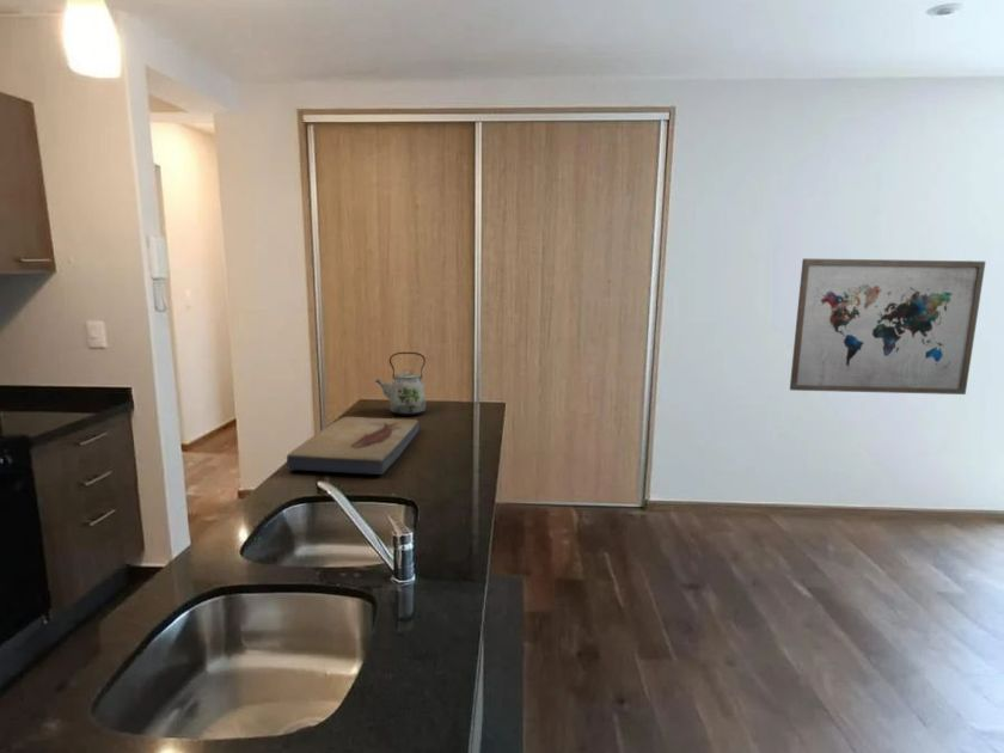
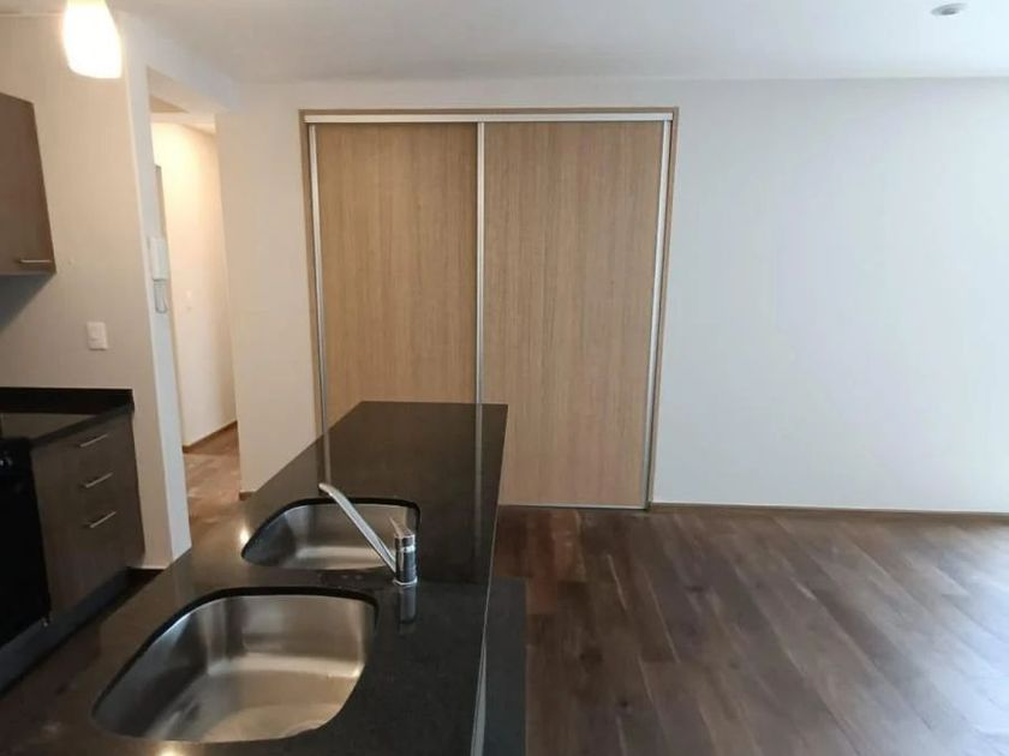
- fish fossil (360, 441)
- kettle (400, 382)
- wall art (884, 326)
